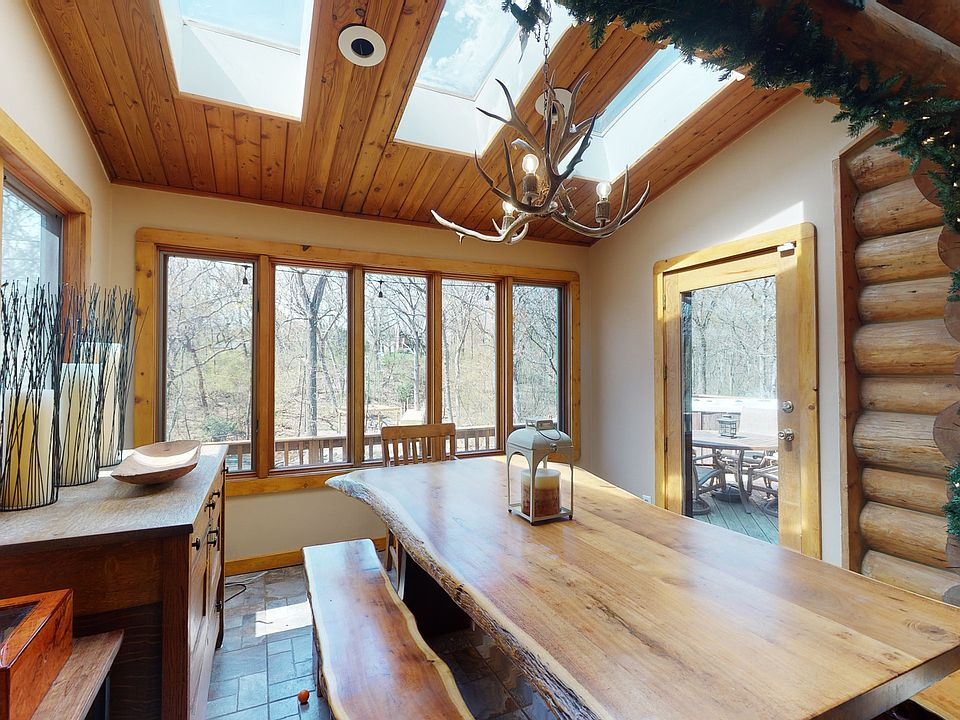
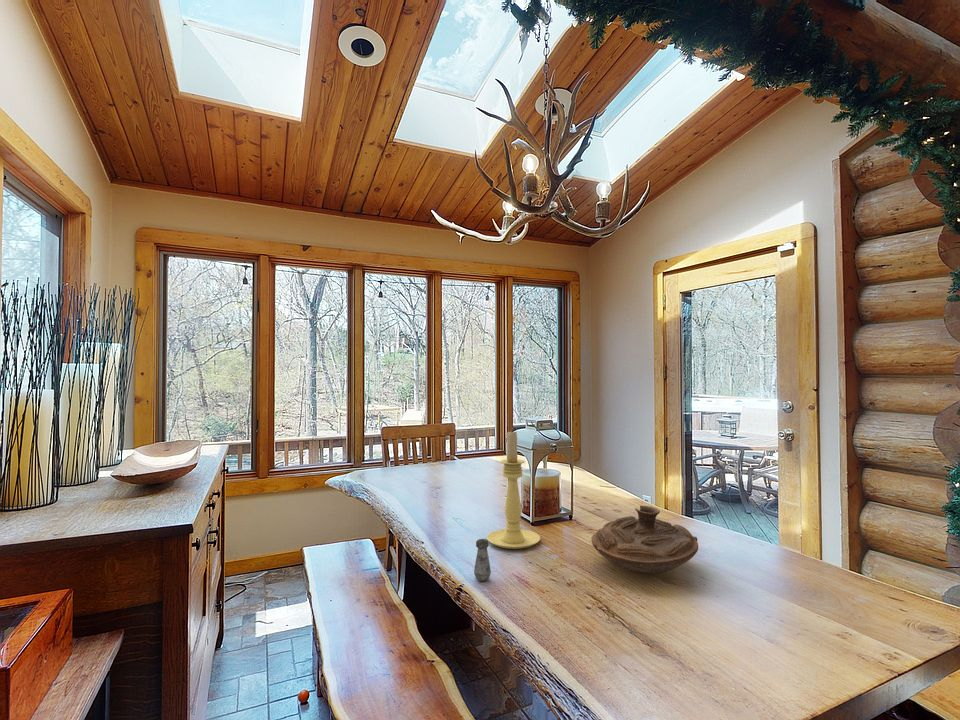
+ salt shaker (482, 559)
+ candle holder (512, 484)
+ decorative bowl (642, 536)
